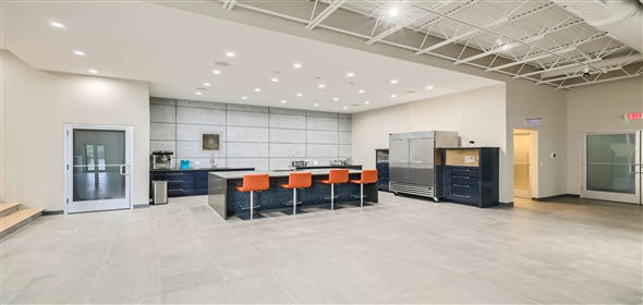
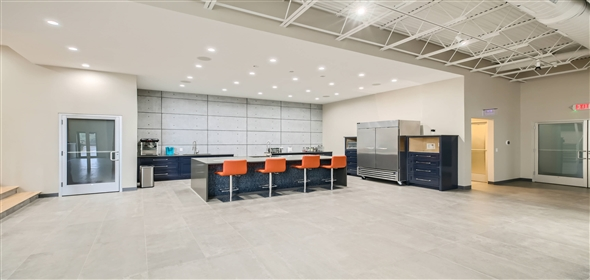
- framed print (210, 142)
